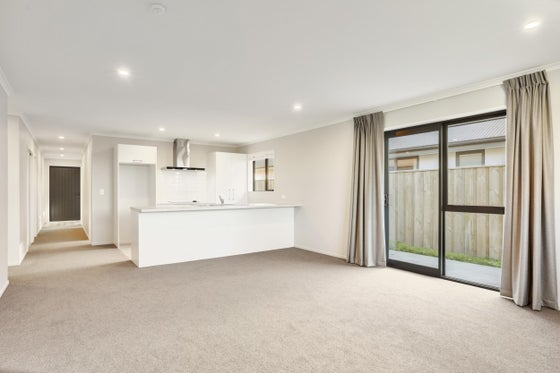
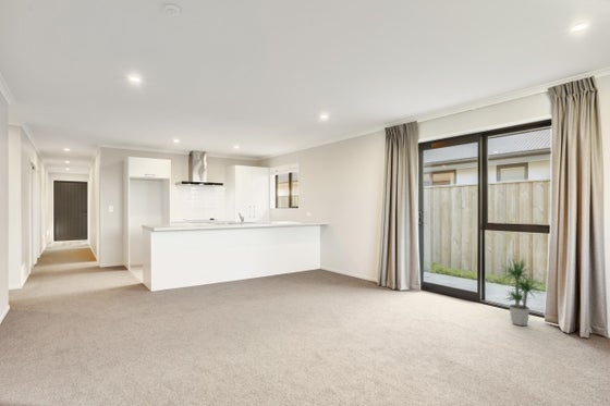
+ potted plant (520, 291)
